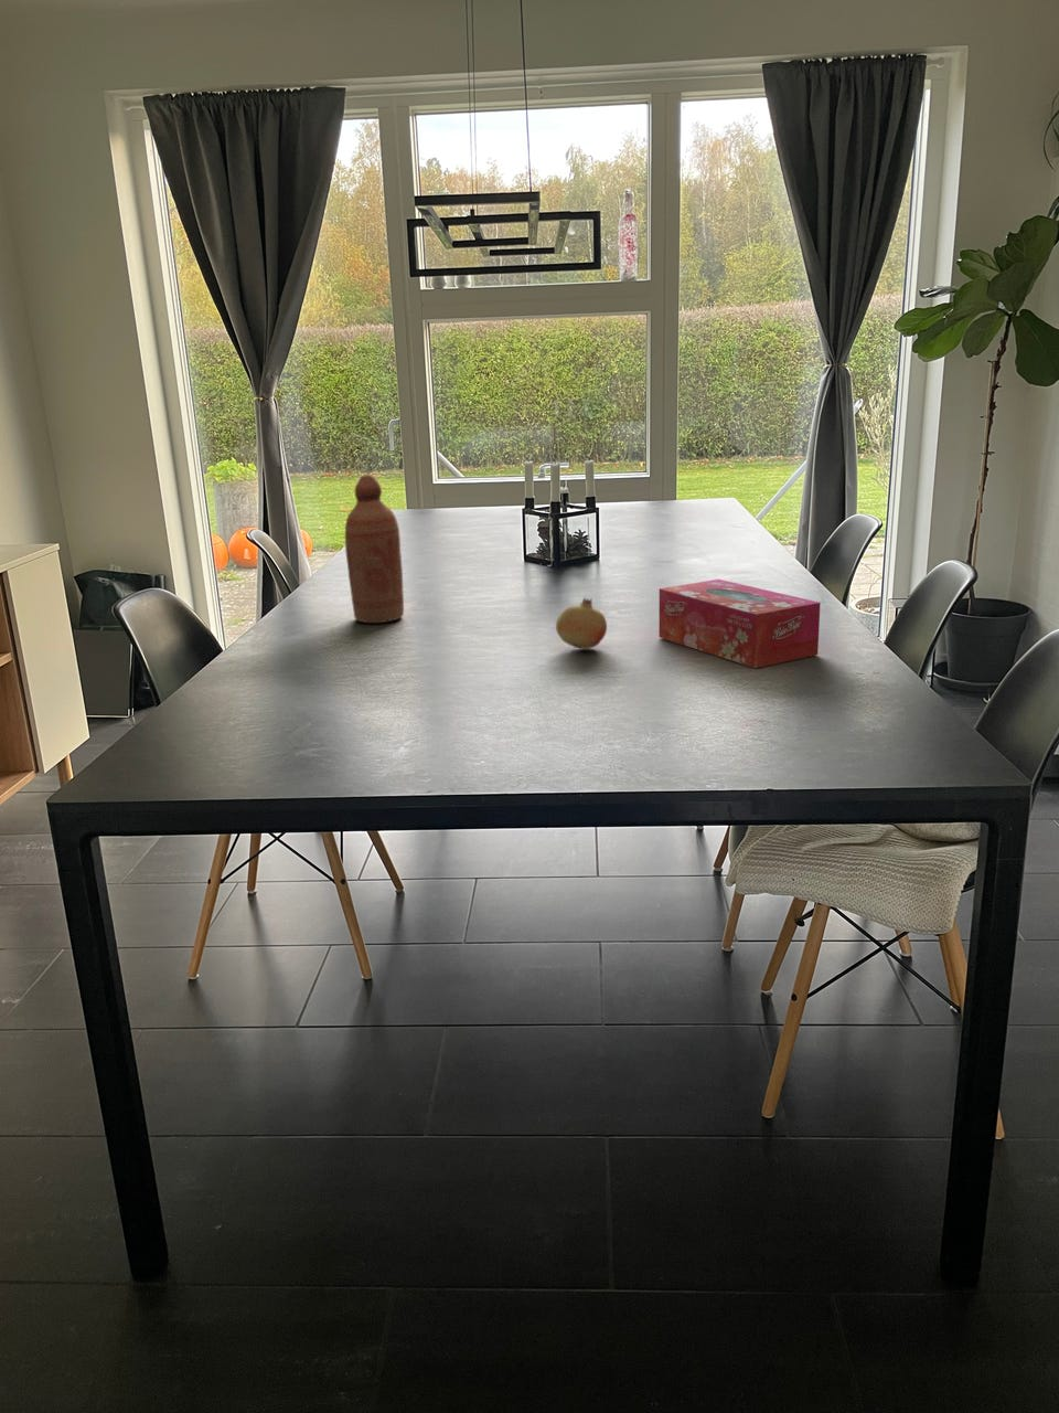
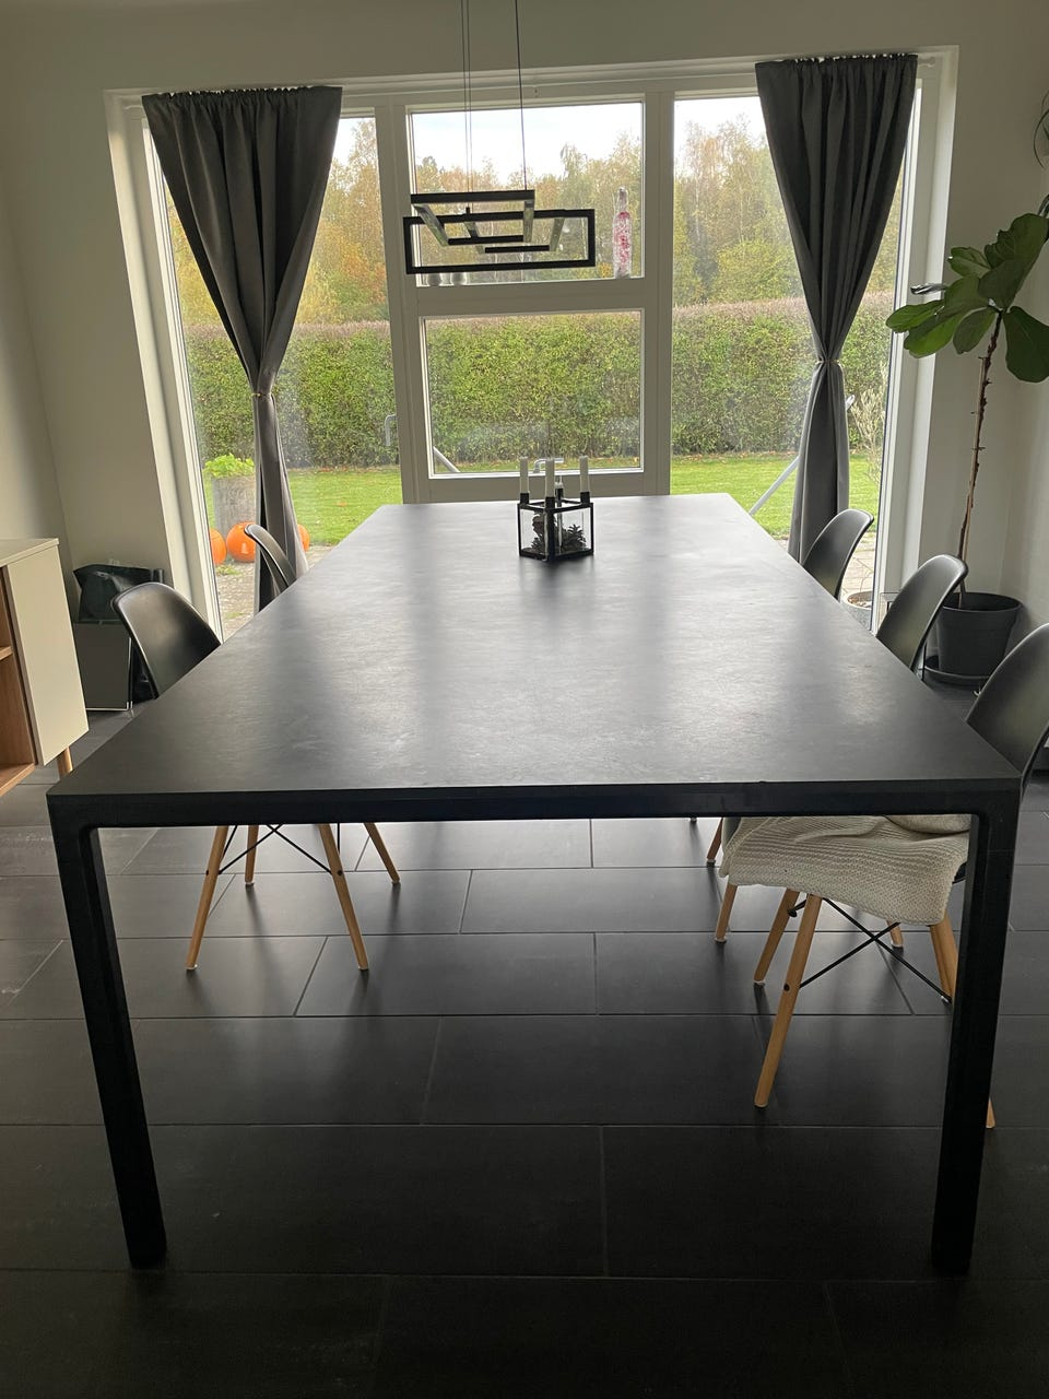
- bottle (373, 547)
- tissue box (735, 621)
- fruit (582, 624)
